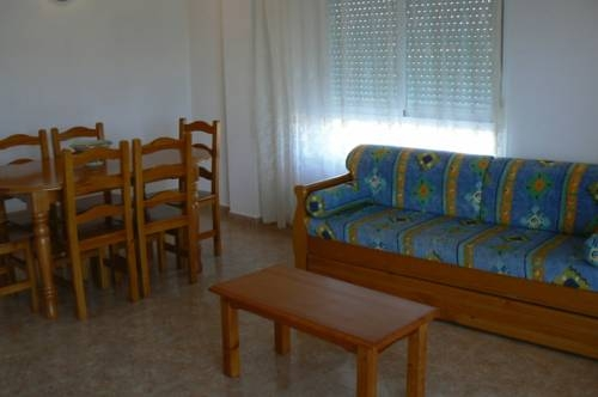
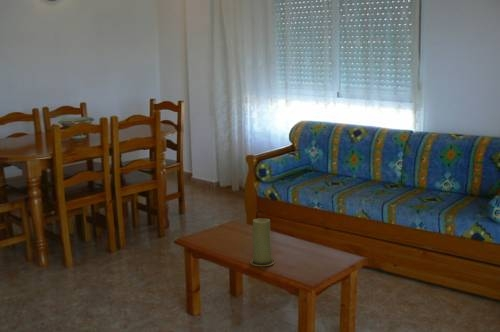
+ candle (261, 240)
